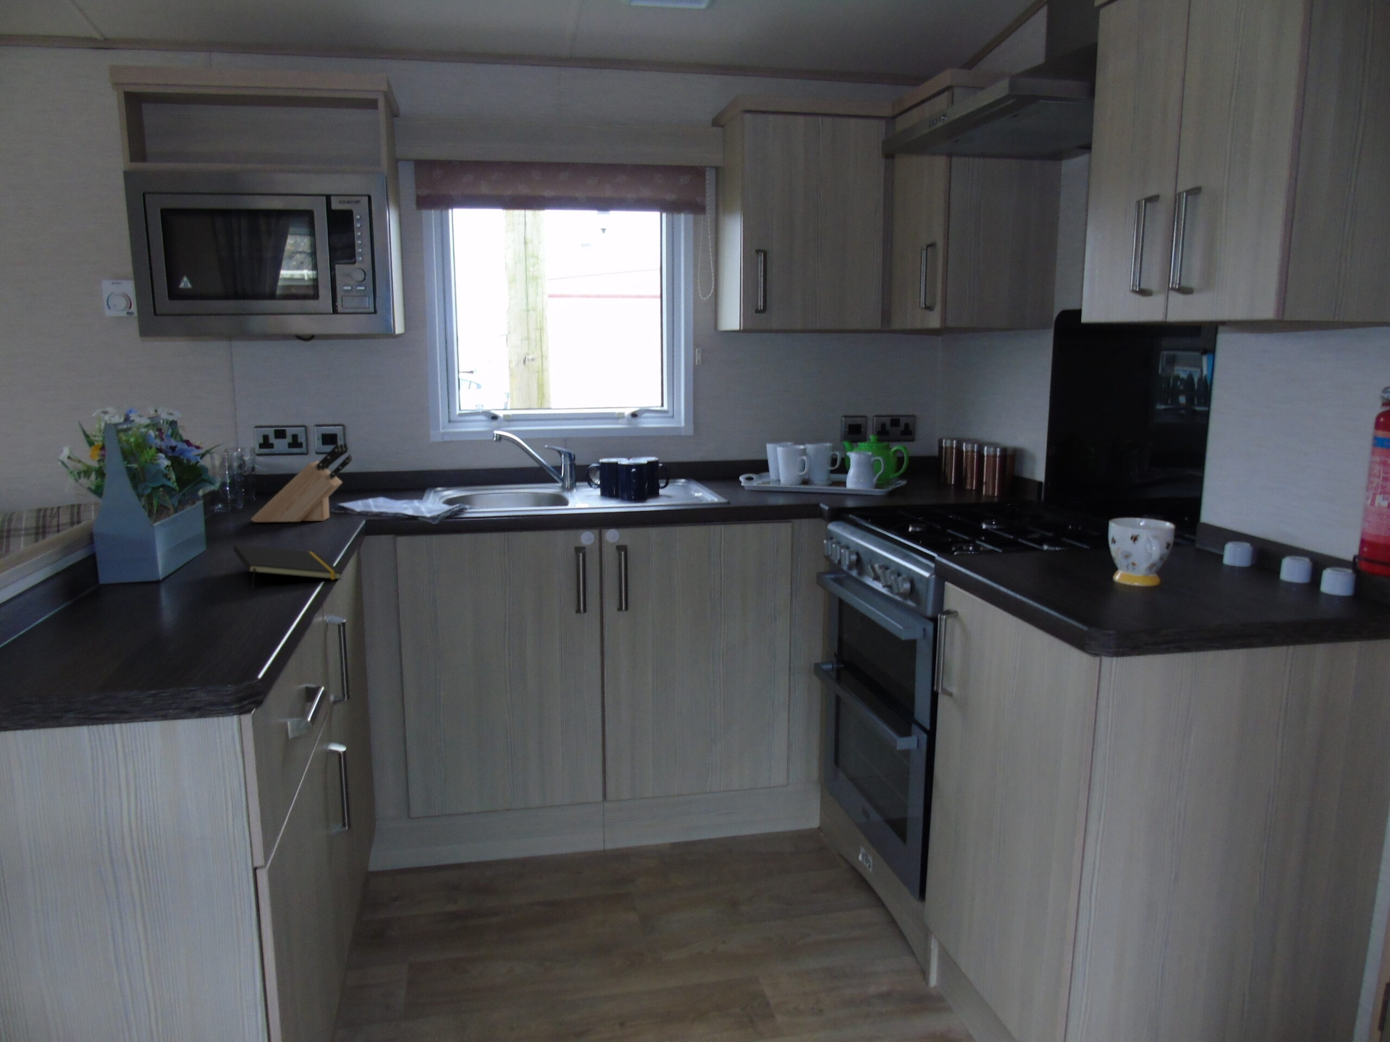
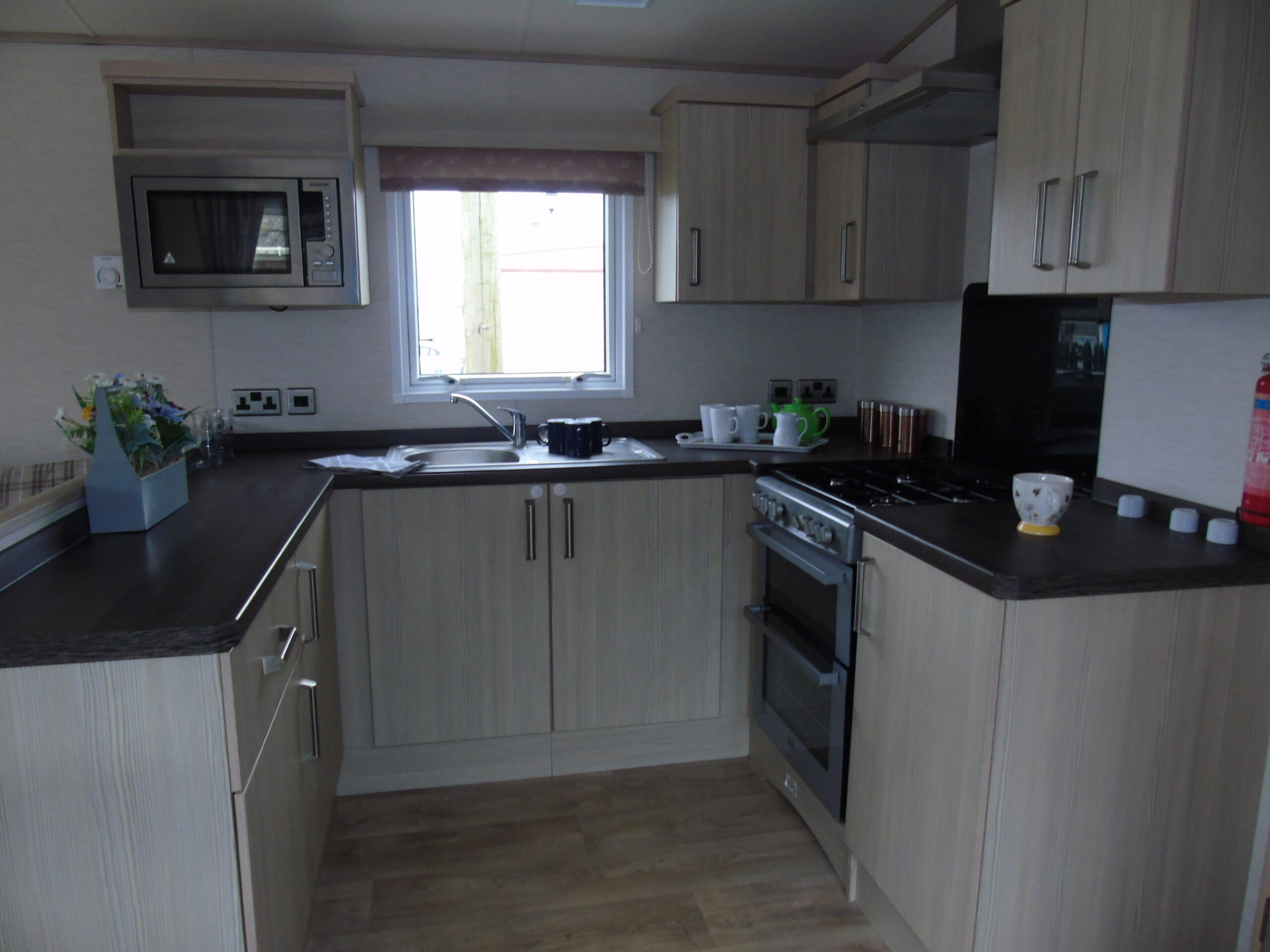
- notepad (286, 561)
- knife block (303, 482)
